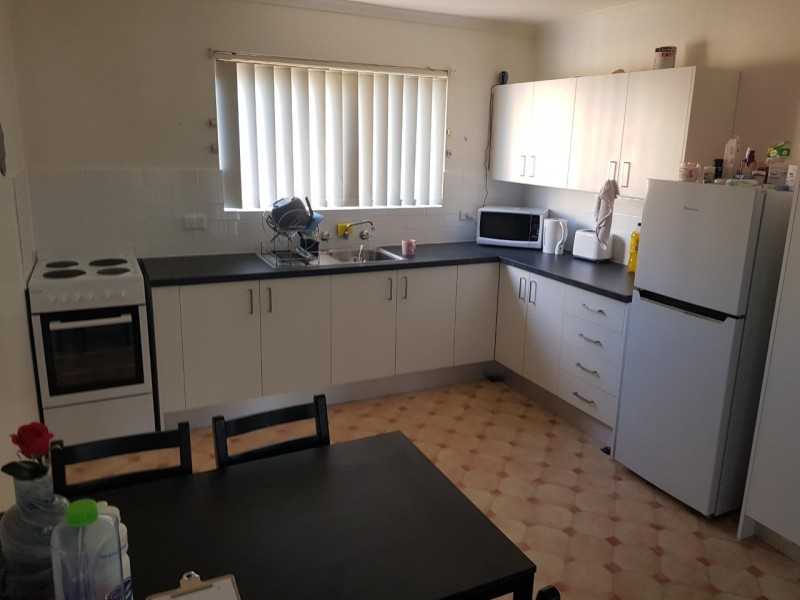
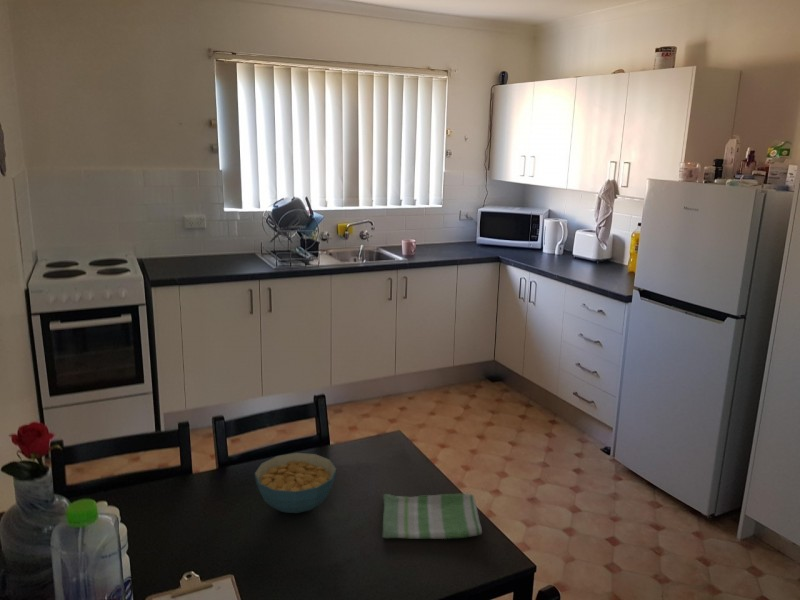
+ cereal bowl (296, 489)
+ dish towel (430, 514)
